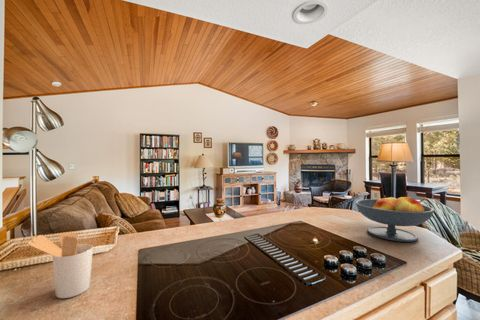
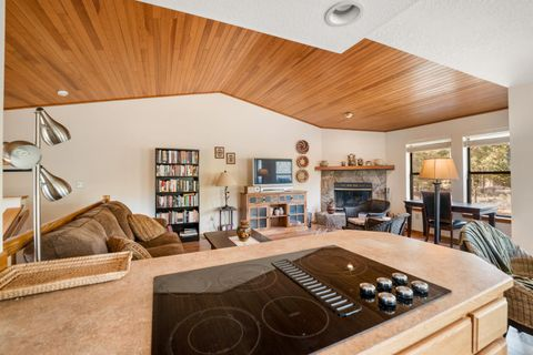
- utensil holder (62, 262)
- fruit bowl (391, 214)
